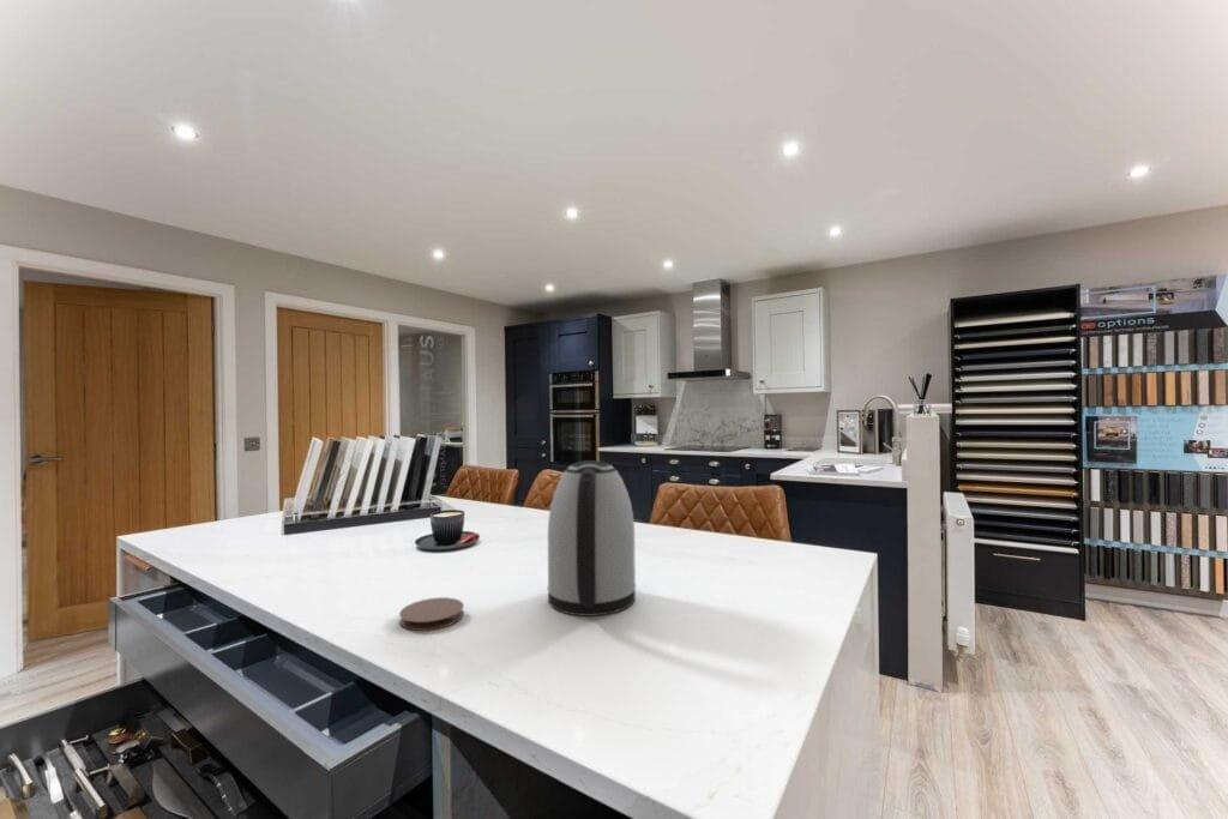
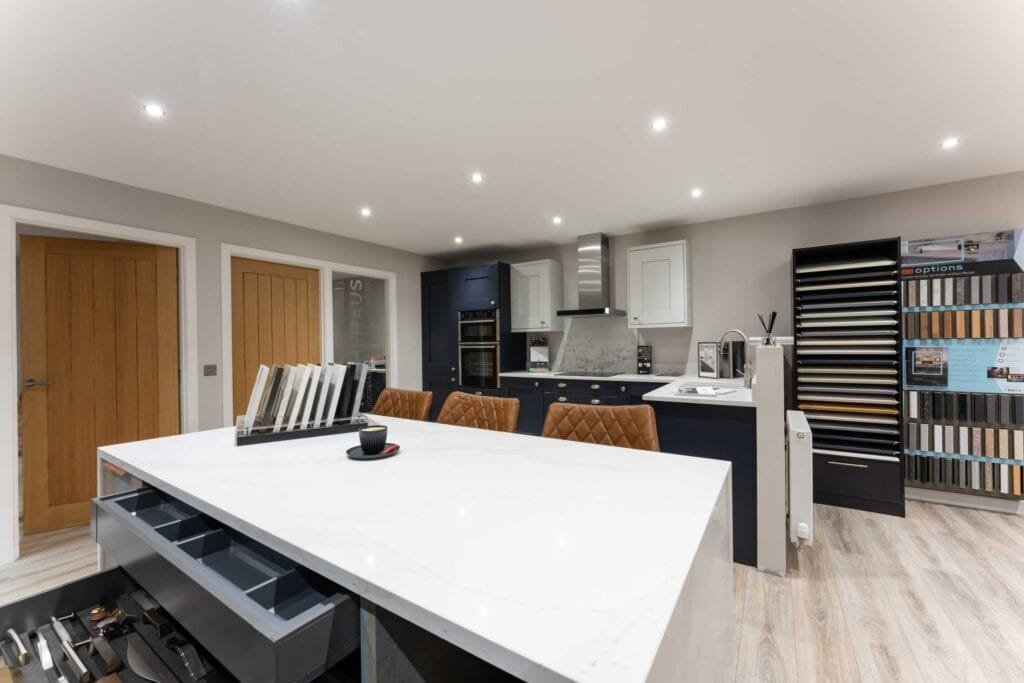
- coaster (432, 613)
- kettle (589, 534)
